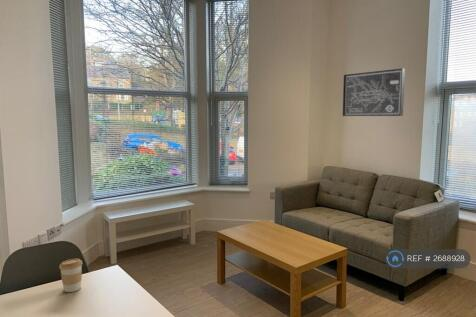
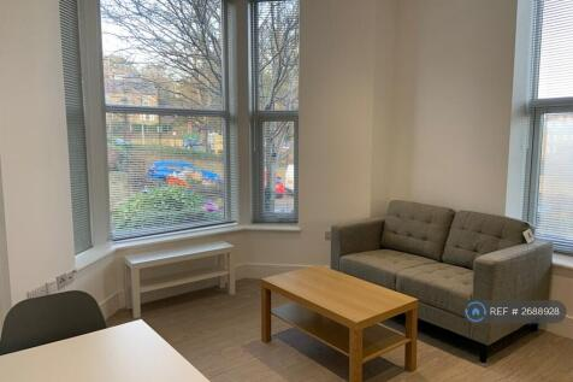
- wall art (371, 94)
- coffee cup (71, 274)
